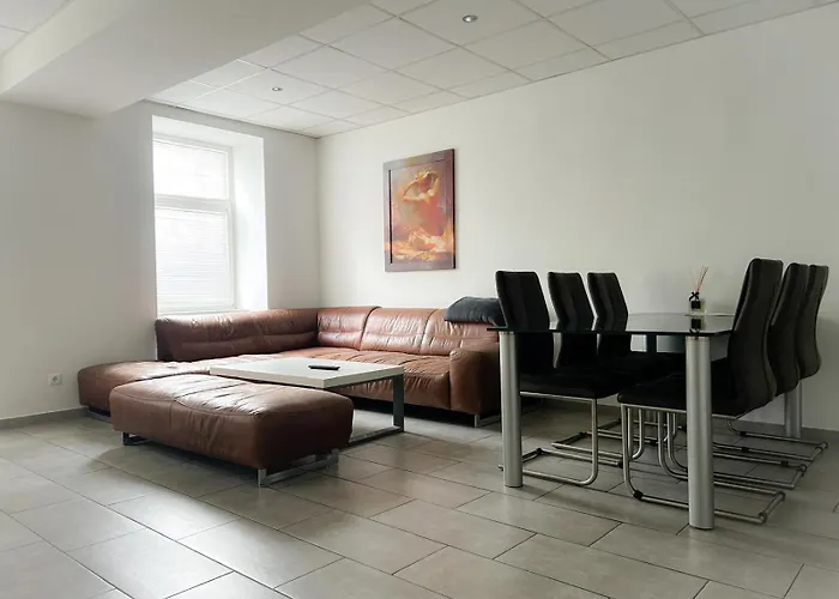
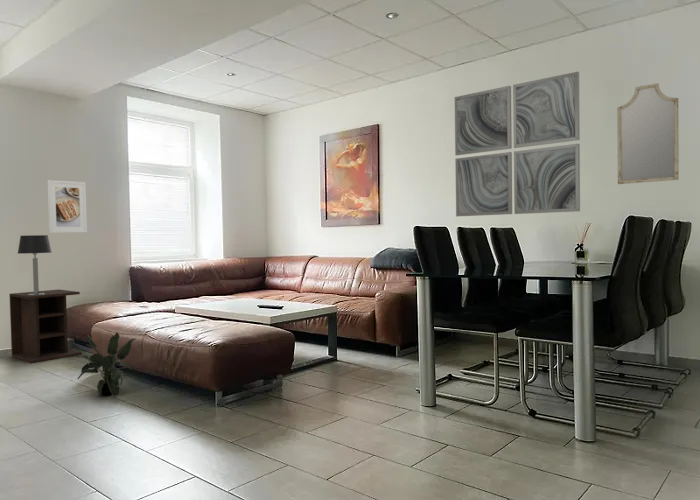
+ potted plant (103, 363)
+ nightstand (45, 324)
+ home mirror (646, 133)
+ wall art (511, 148)
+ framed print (67, 207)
+ table lamp (35, 264)
